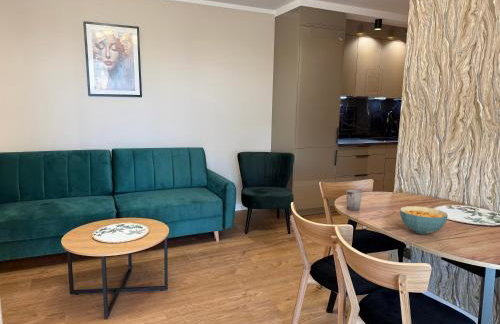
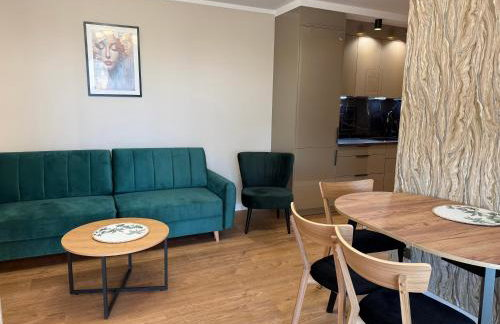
- cup (353, 200)
- cereal bowl (422, 221)
